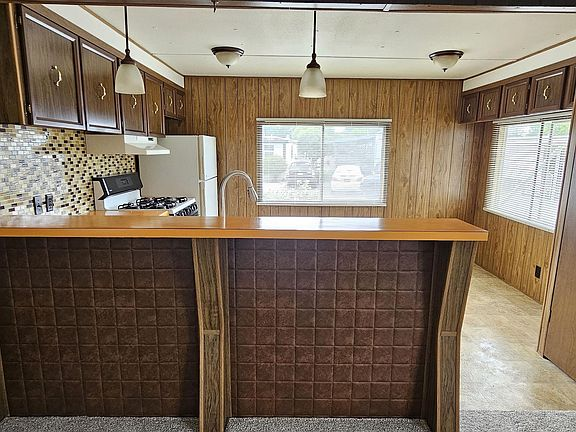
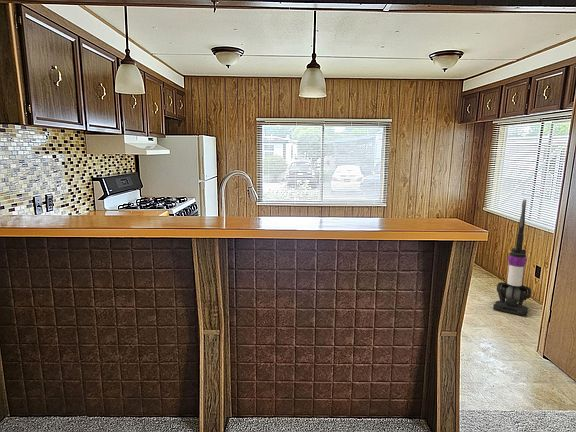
+ vacuum cleaner (517, 254)
